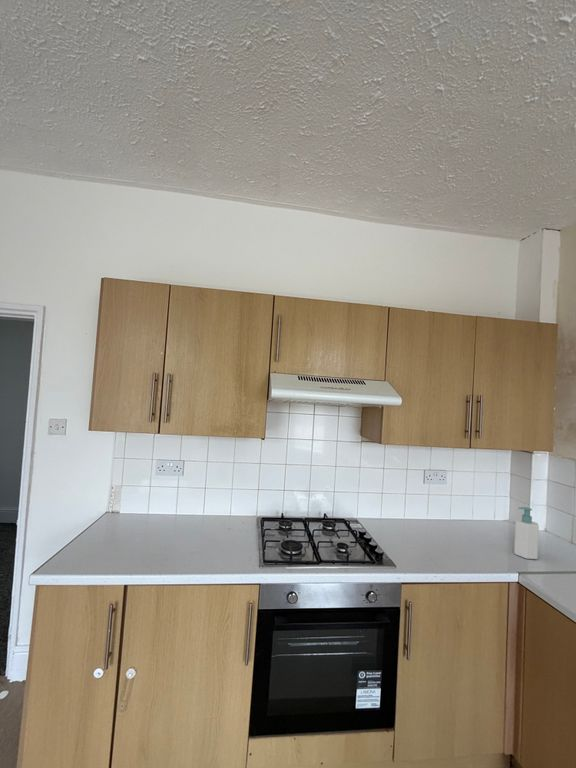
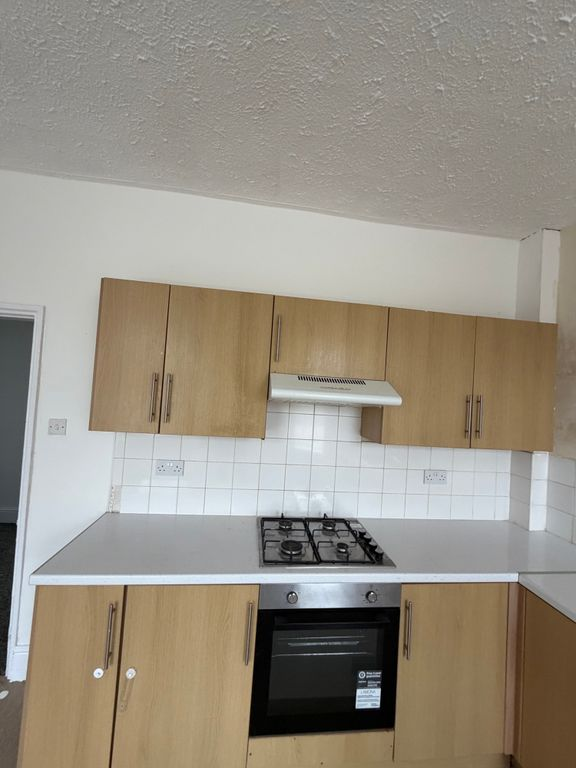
- soap bottle (526, 531)
